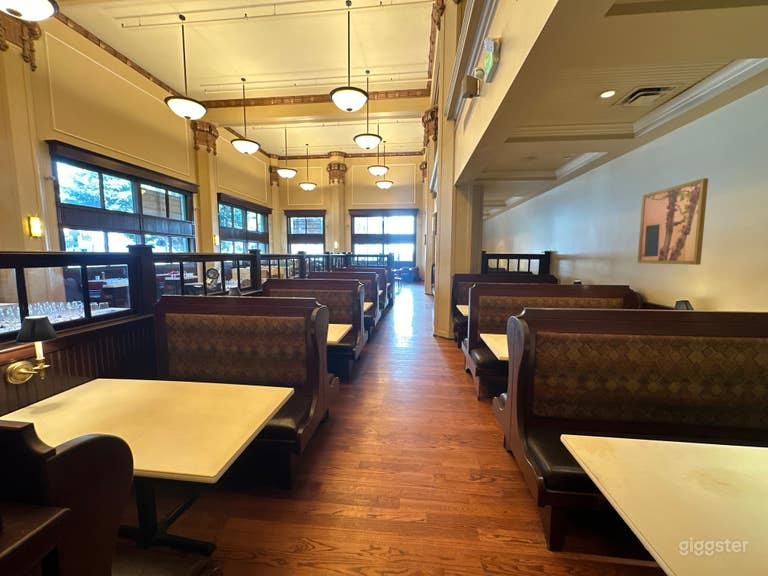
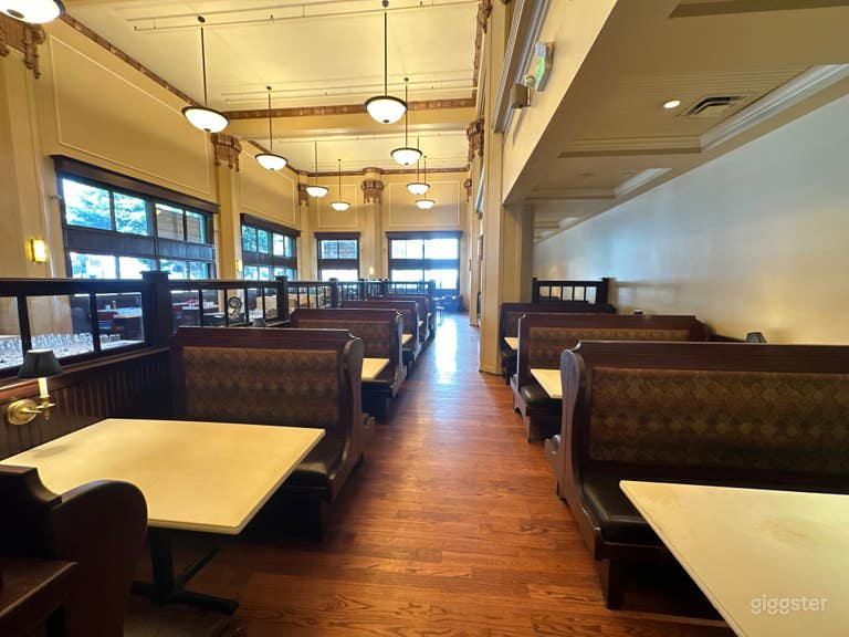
- wall art (668, 226)
